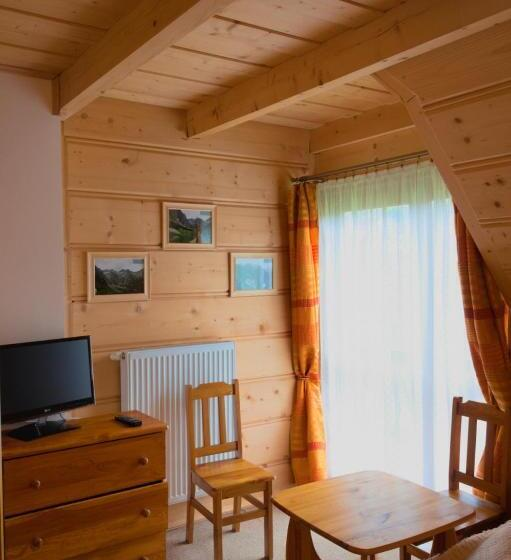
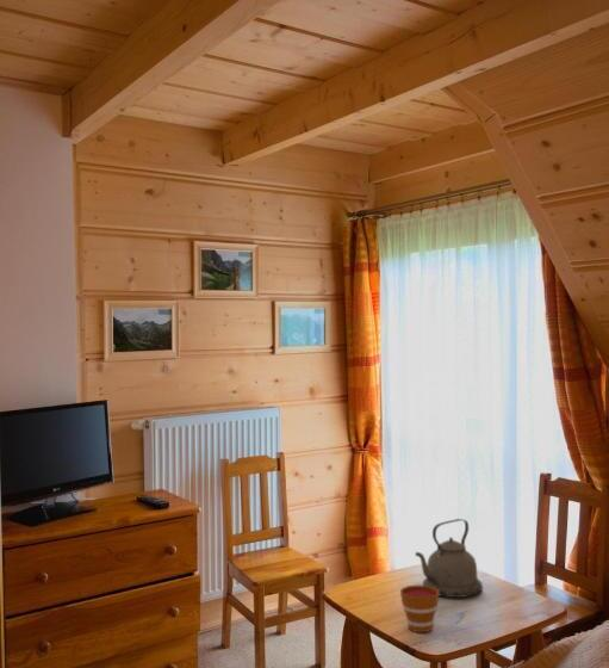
+ kettle (449, 555)
+ cup (422, 608)
